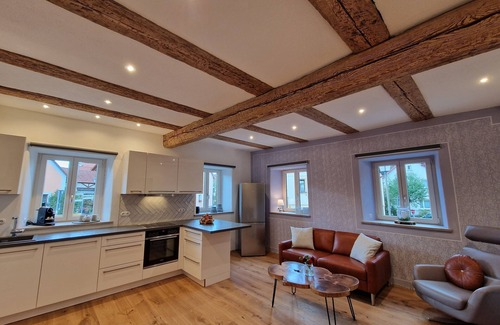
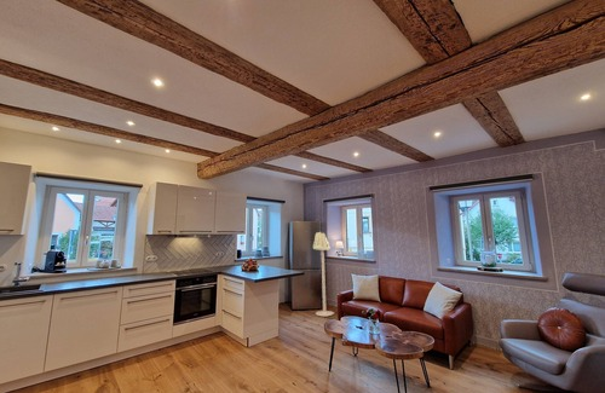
+ floor lamp (322, 271)
